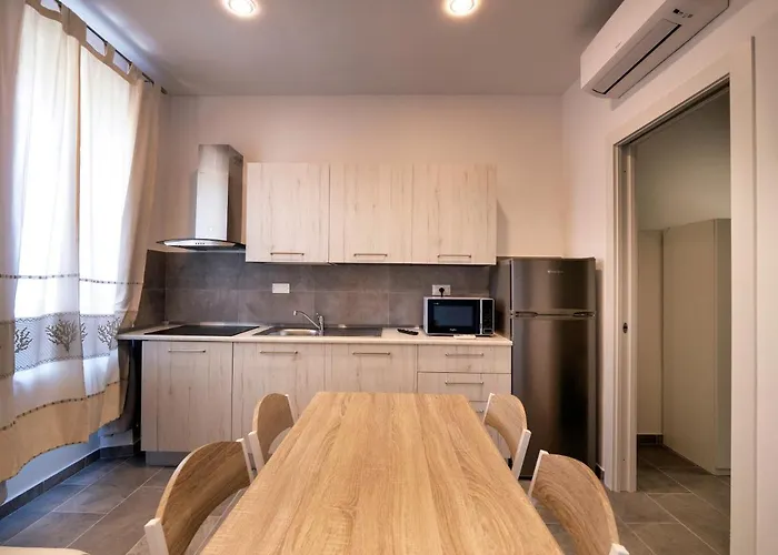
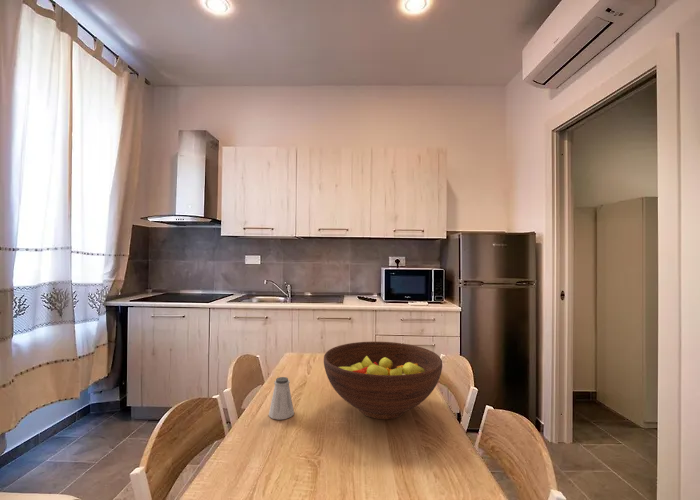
+ saltshaker (281, 396)
+ fruit bowl (381, 382)
